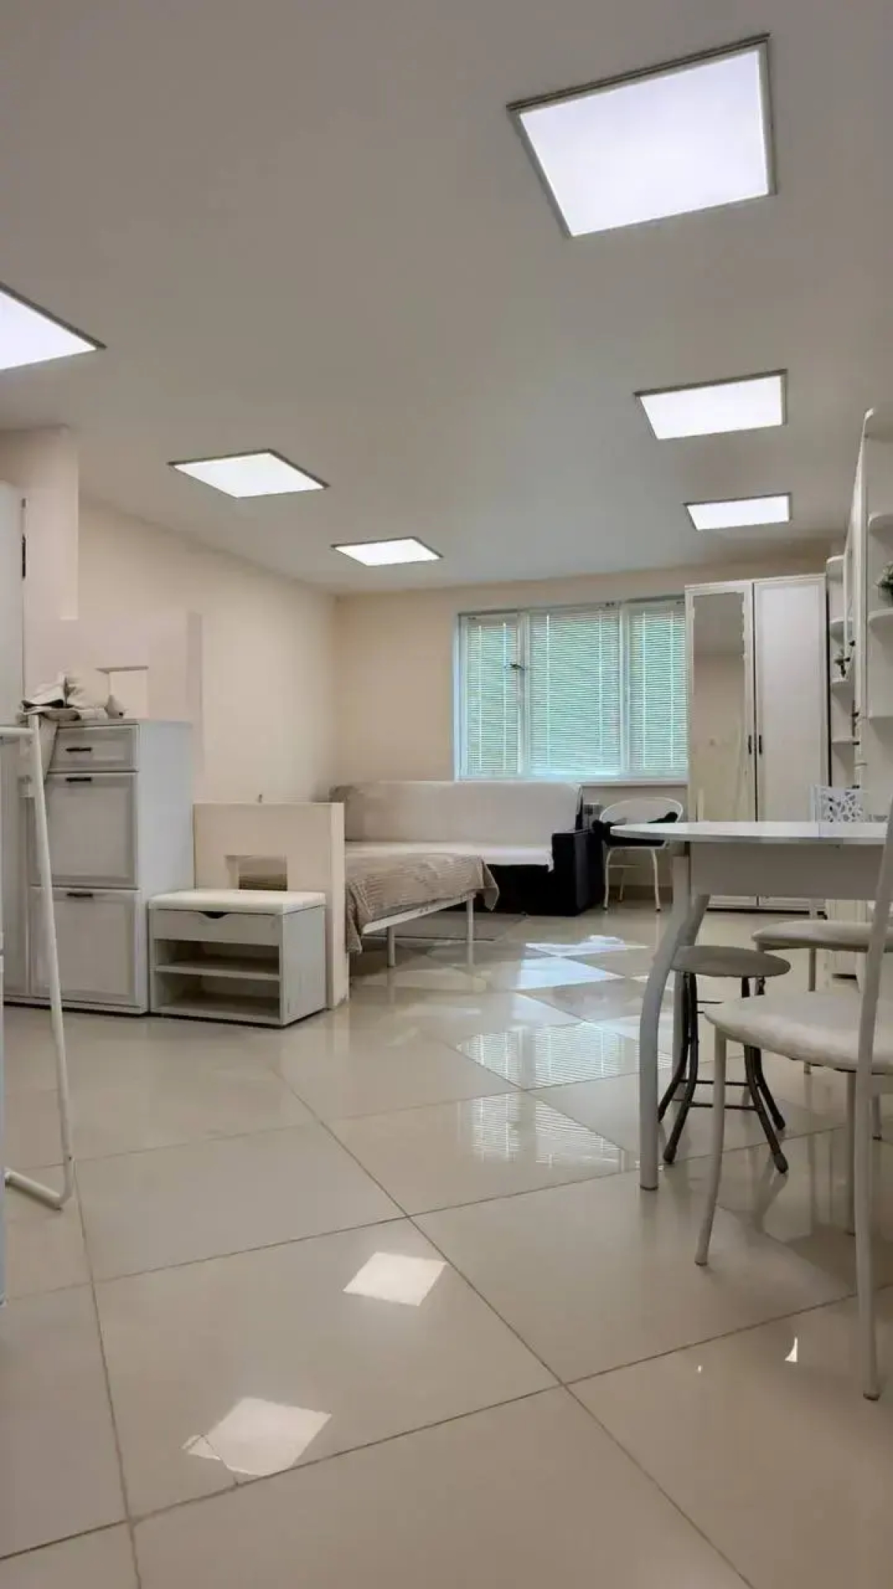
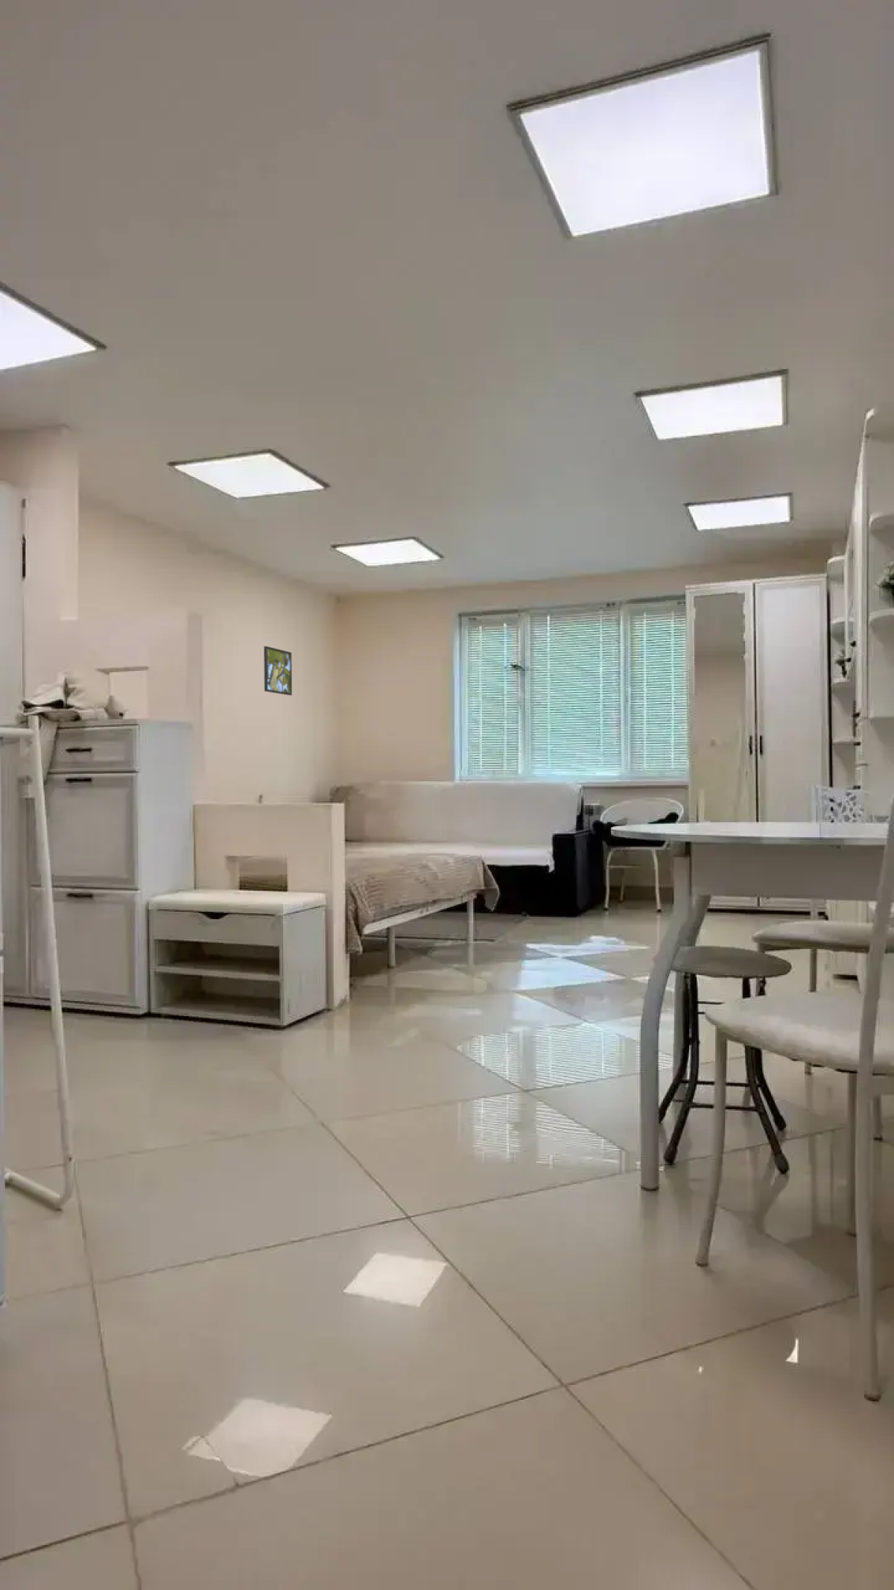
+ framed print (278, 671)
